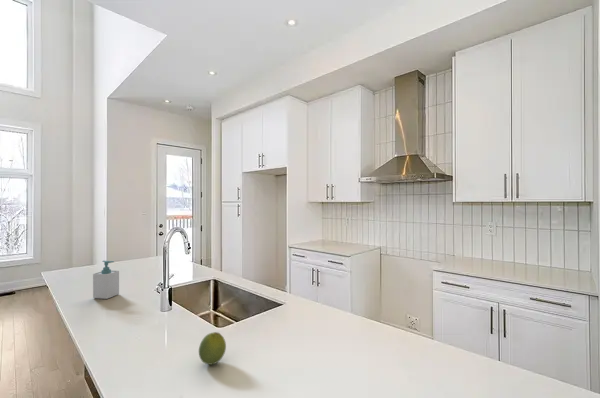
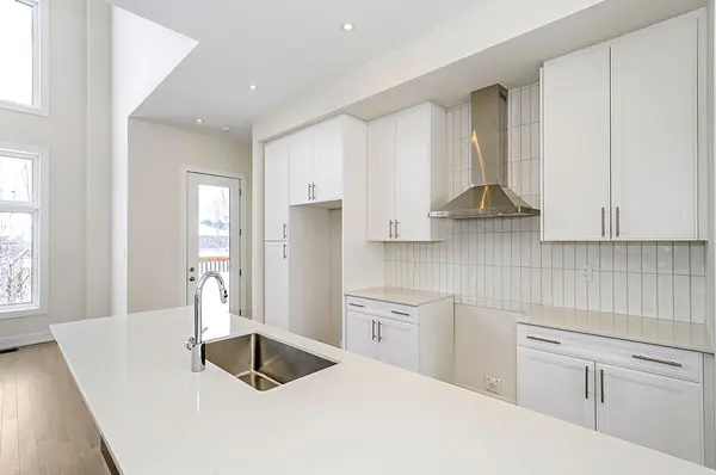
- fruit (212, 347)
- soap bottle (106, 278)
